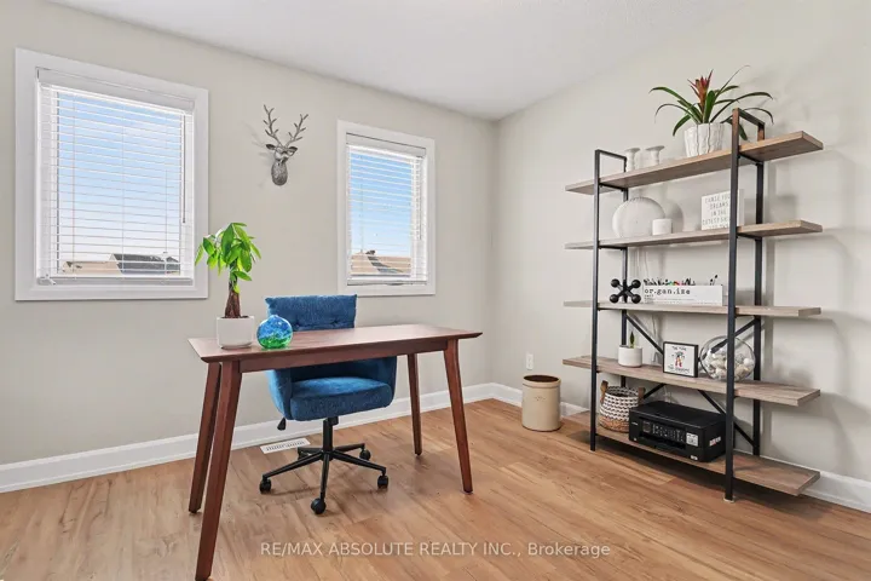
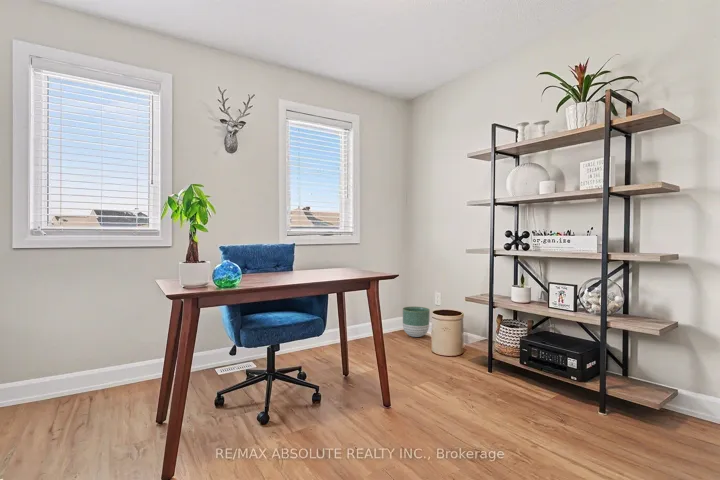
+ planter (415, 322)
